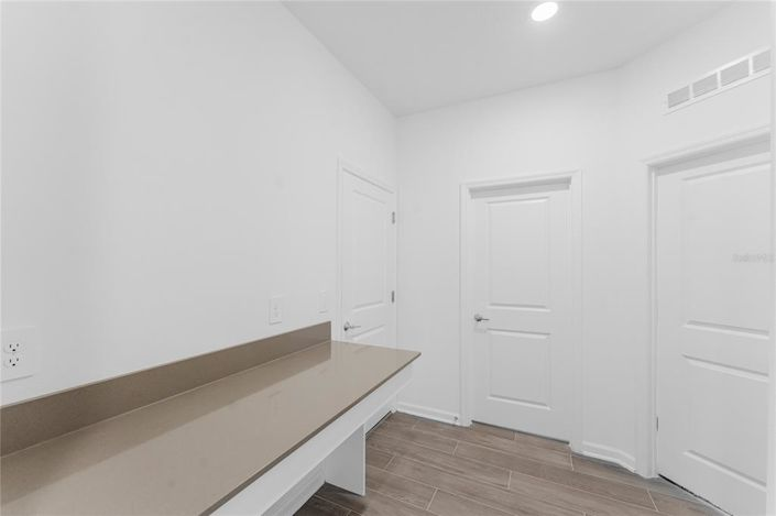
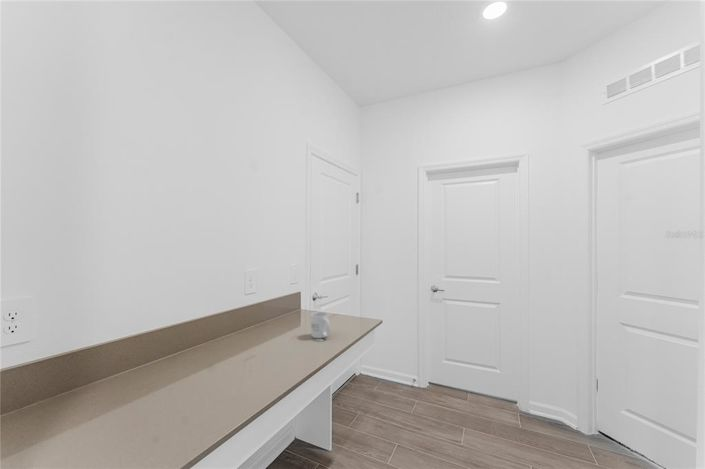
+ mug (322, 325)
